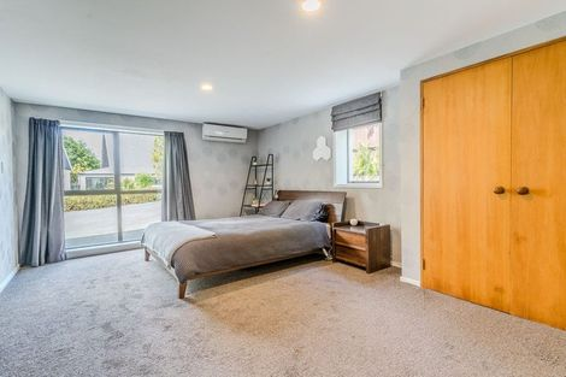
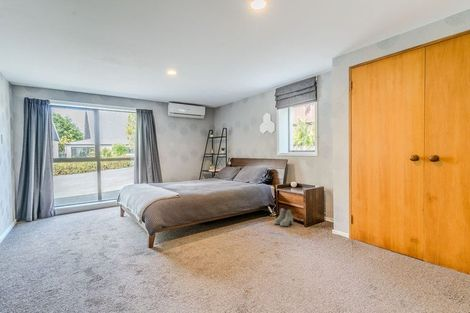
+ boots (283, 216)
